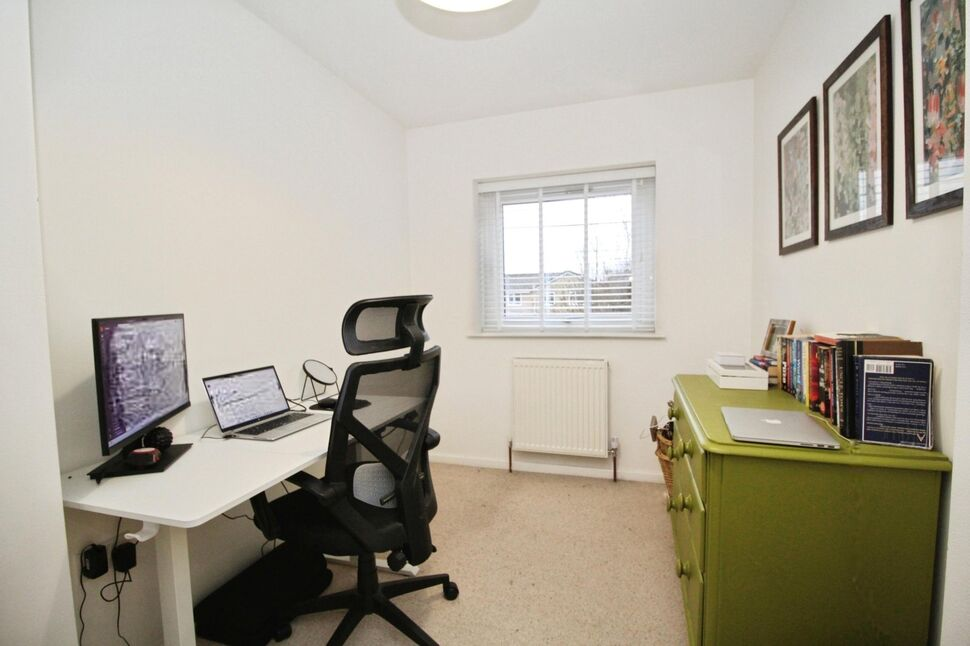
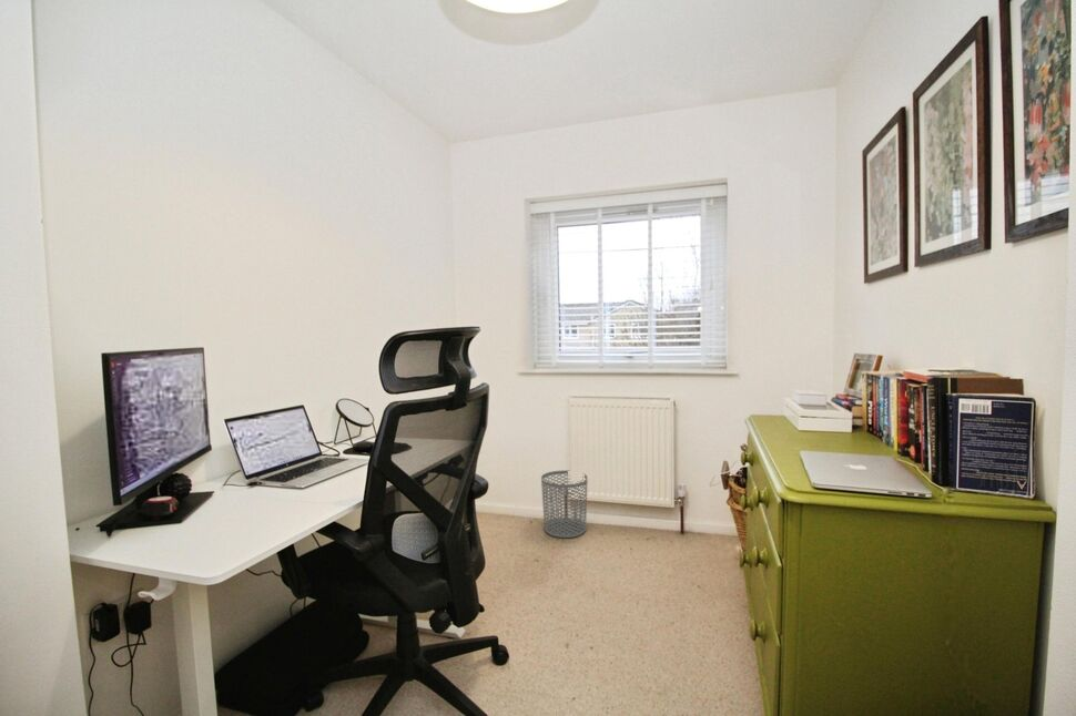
+ waste bin (565, 503)
